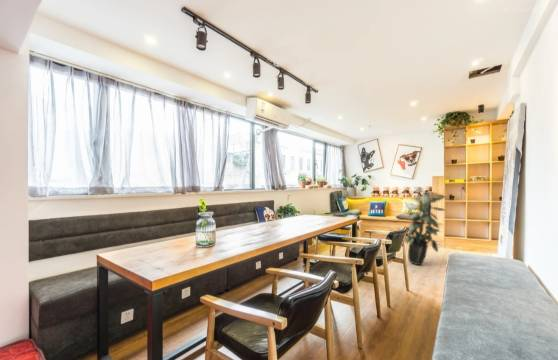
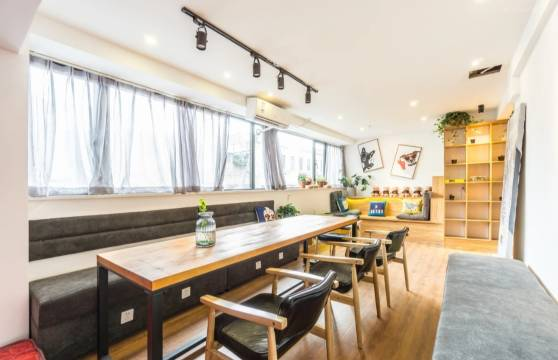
- indoor plant (421, 227)
